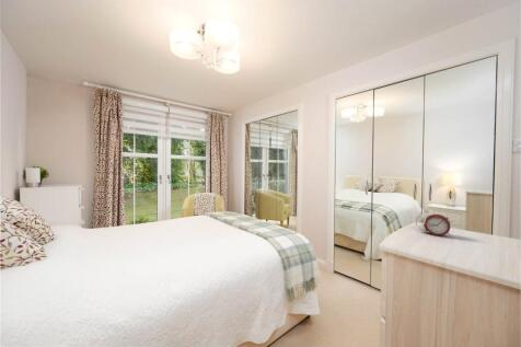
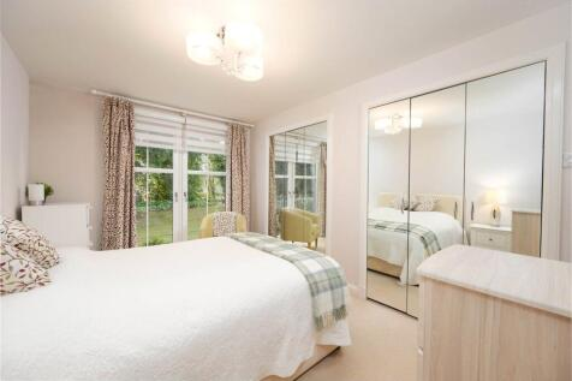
- alarm clock (433, 223)
